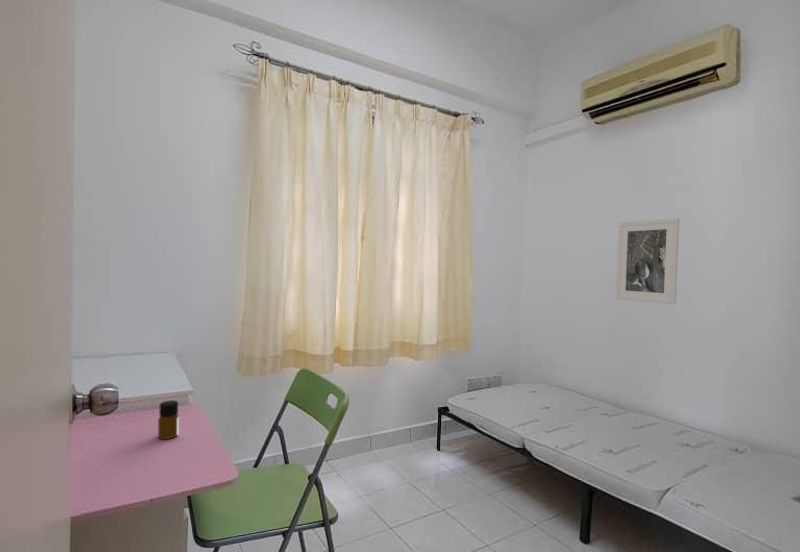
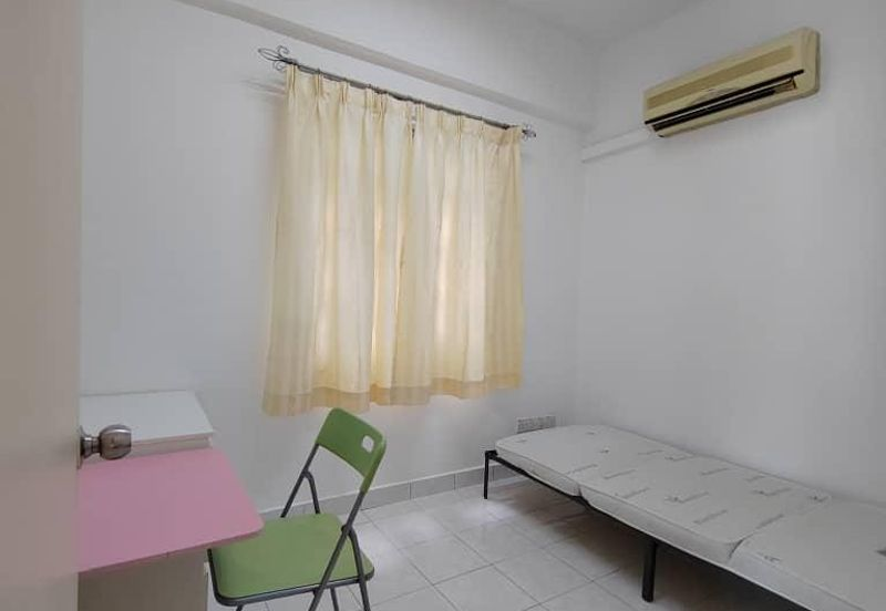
- bottle (168, 419)
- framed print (645, 261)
